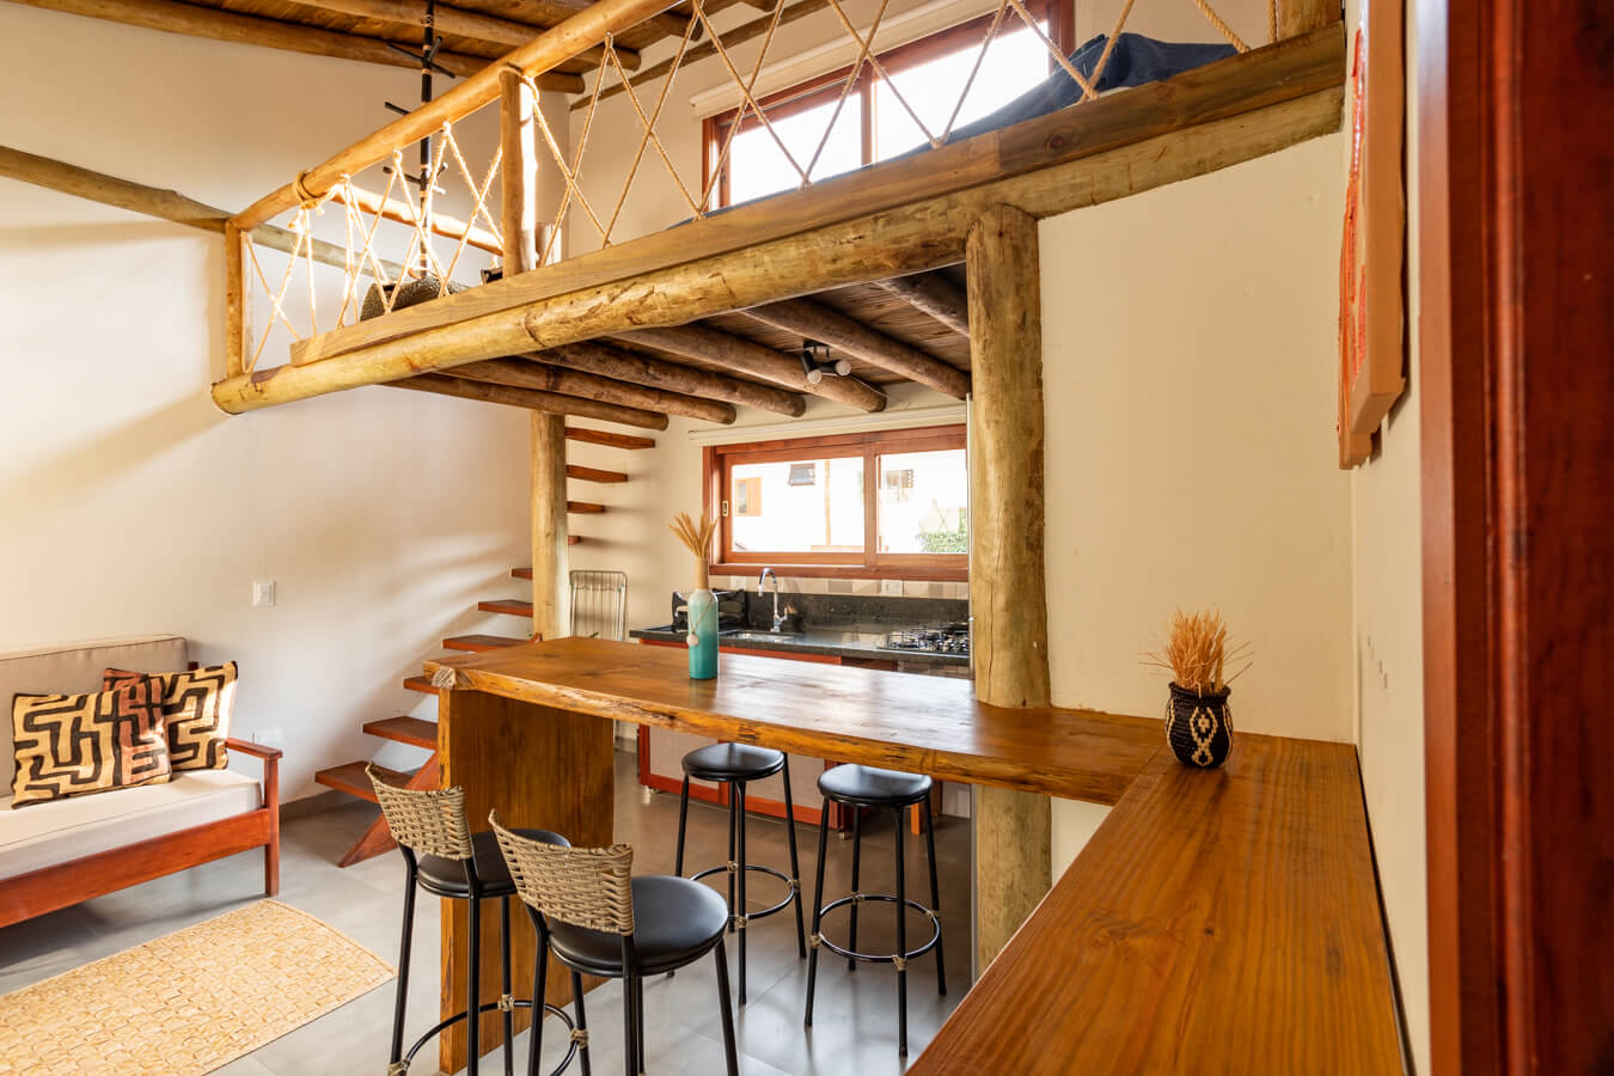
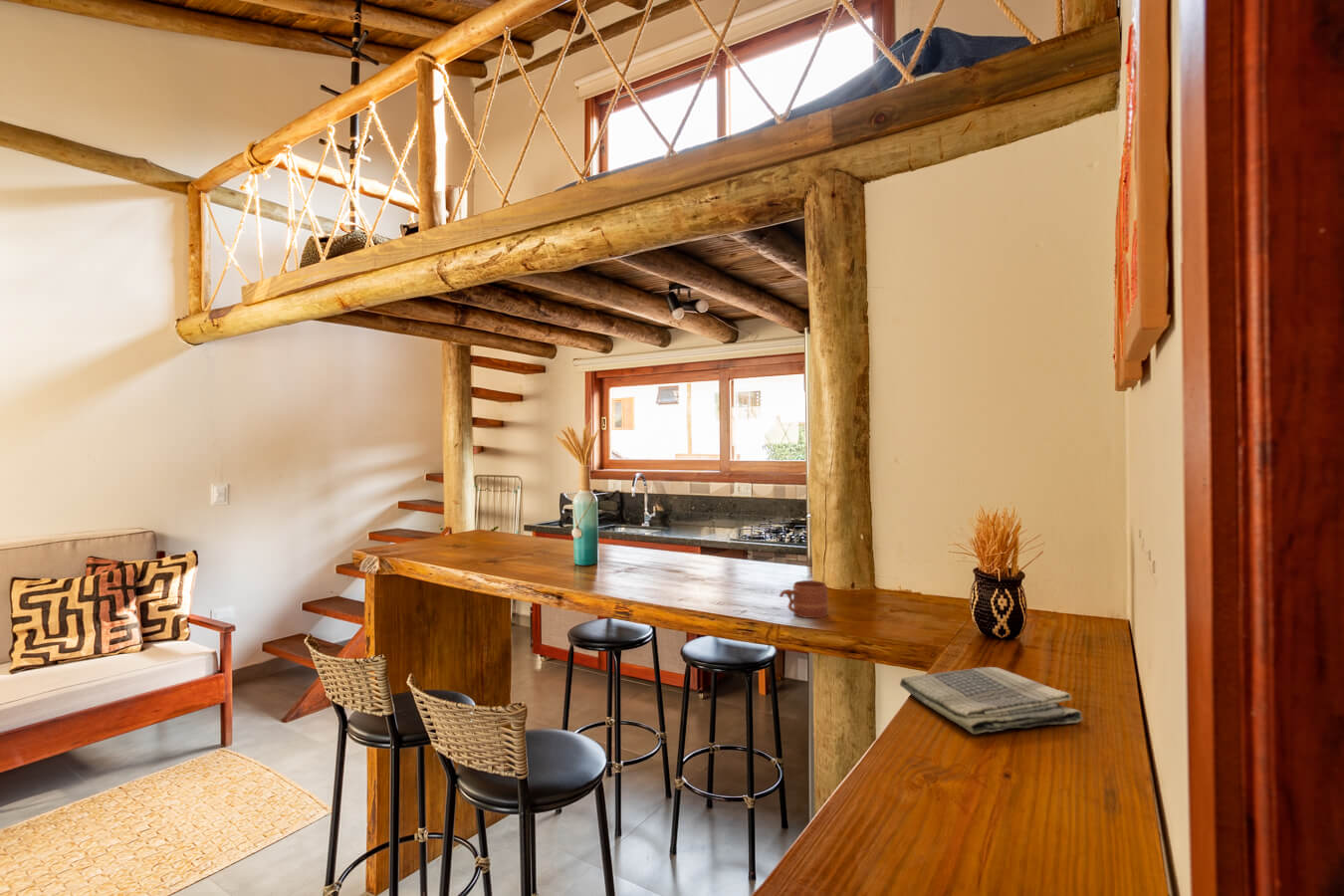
+ mug (801, 599)
+ dish towel (986, 694)
